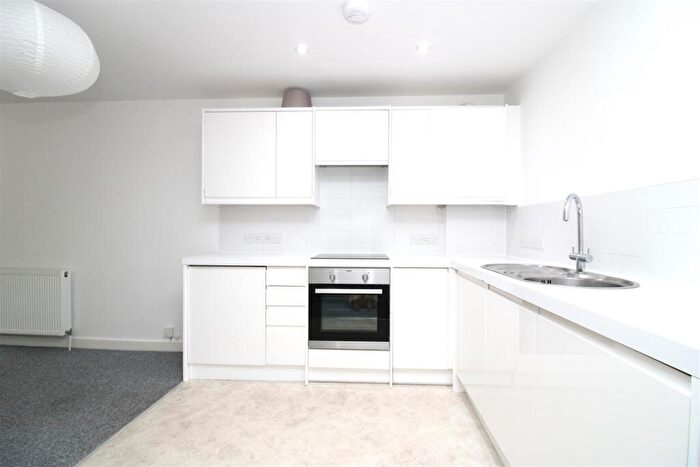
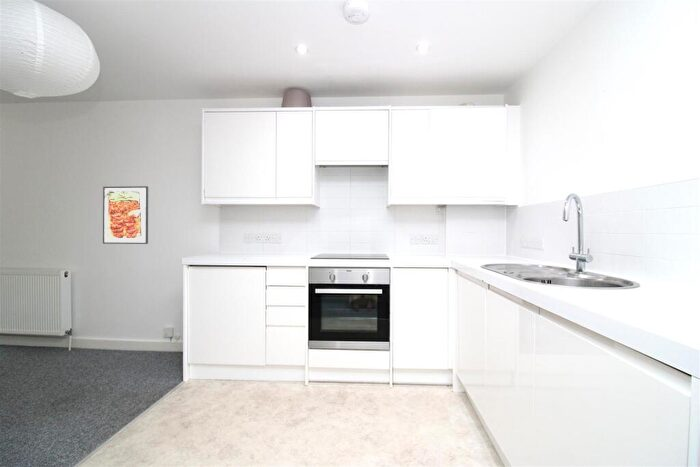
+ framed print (125, 215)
